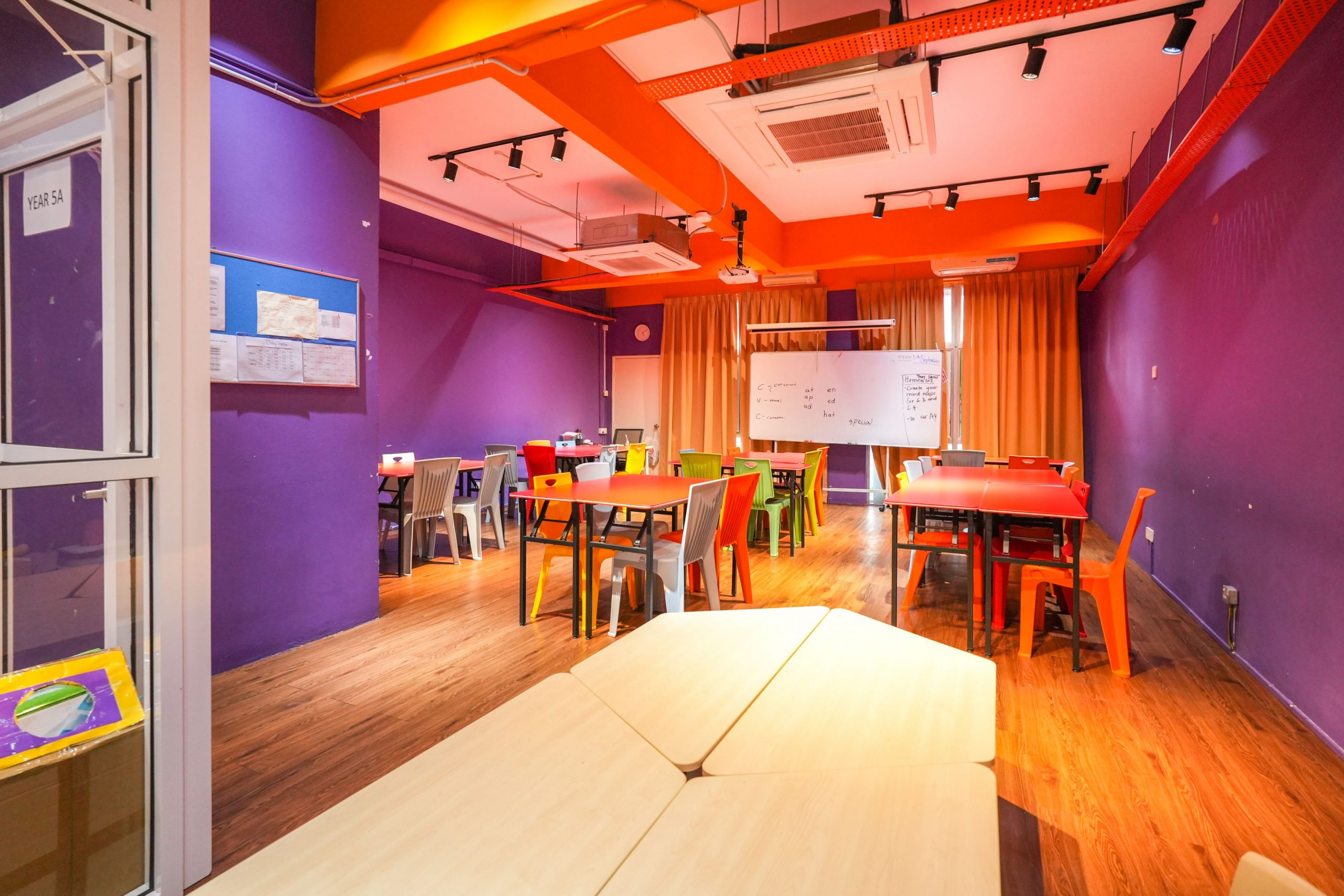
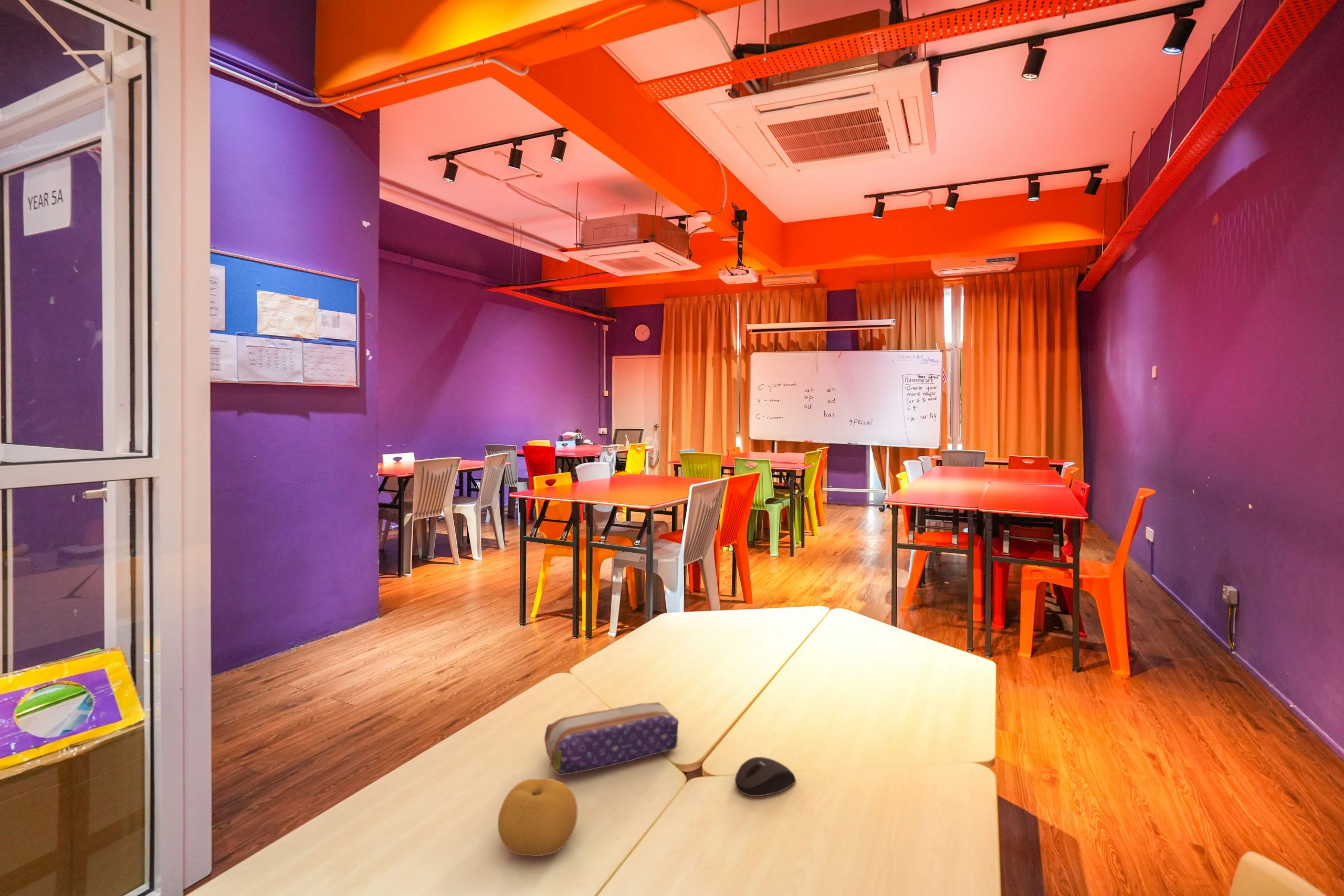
+ mouse (765, 774)
+ fruit (538, 816)
+ pencil case (612, 735)
